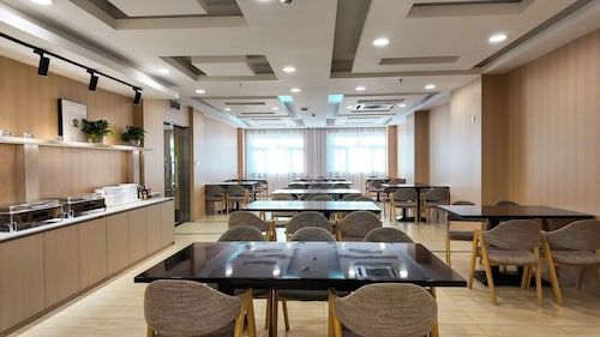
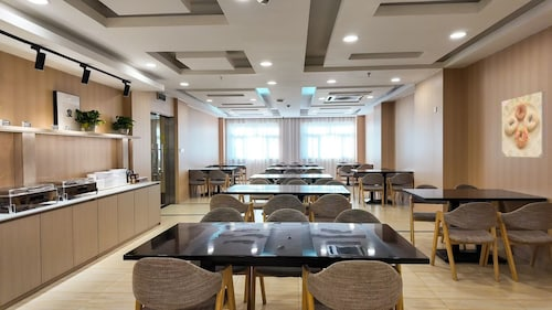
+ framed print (521, 127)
